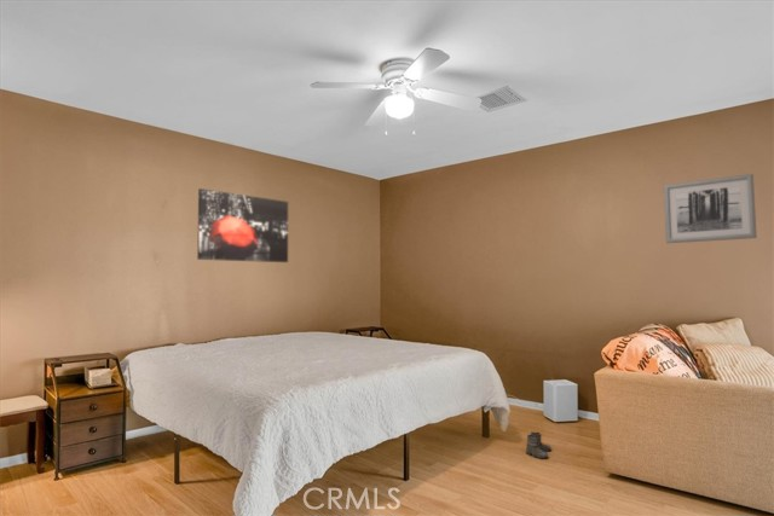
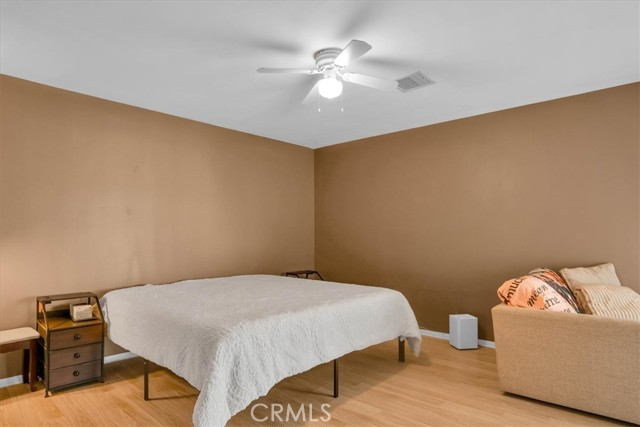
- boots (538, 443)
- wall art (246, 227)
- wall art (707, 210)
